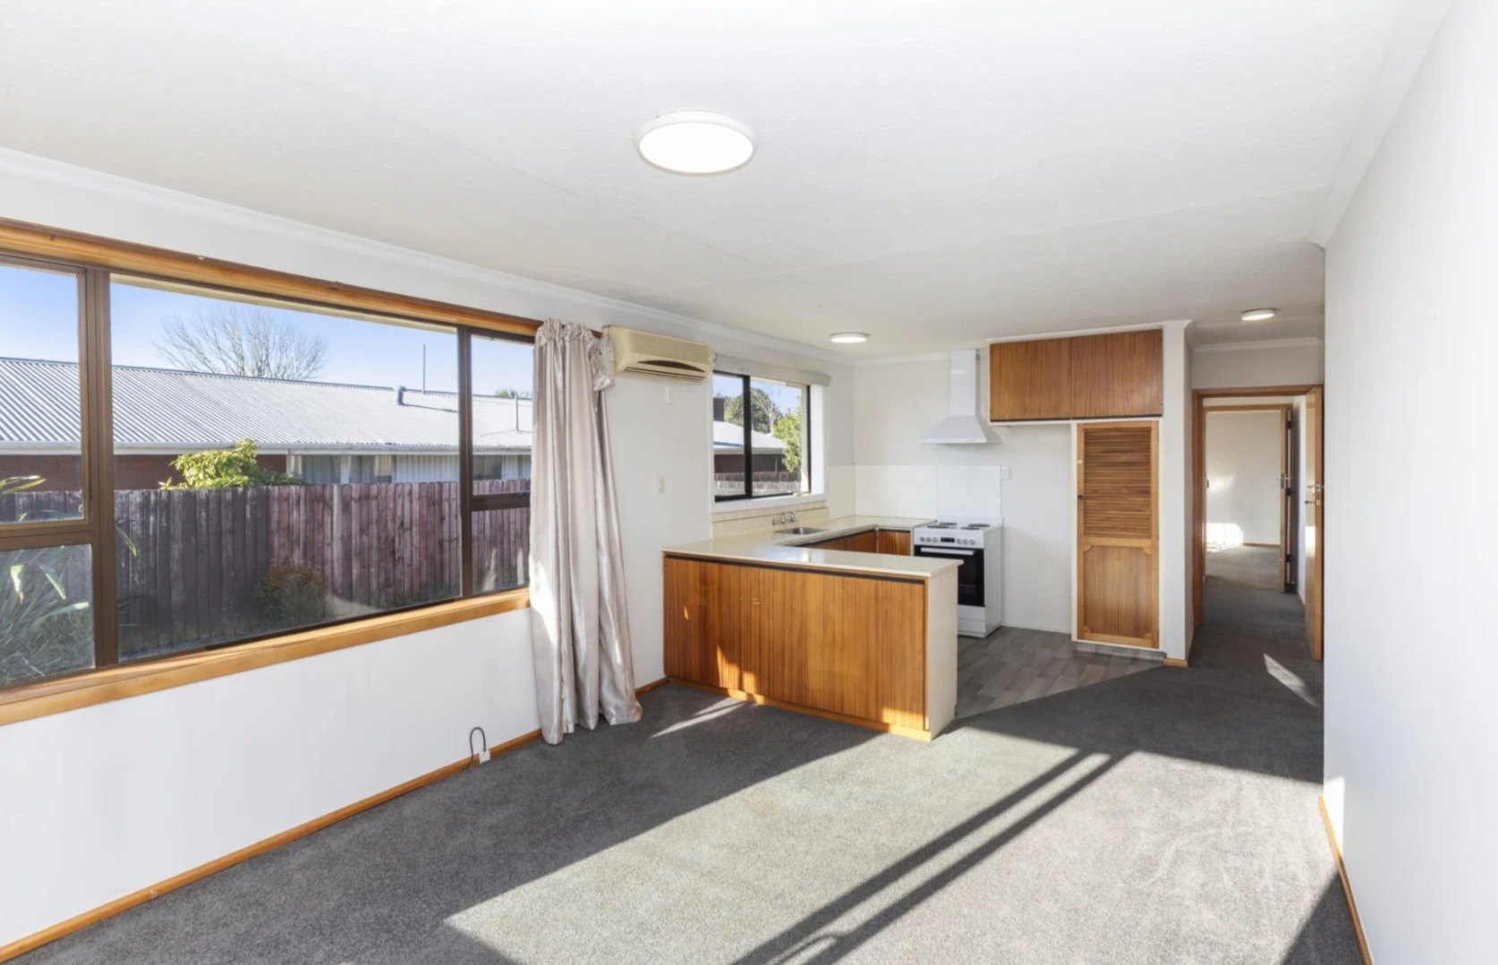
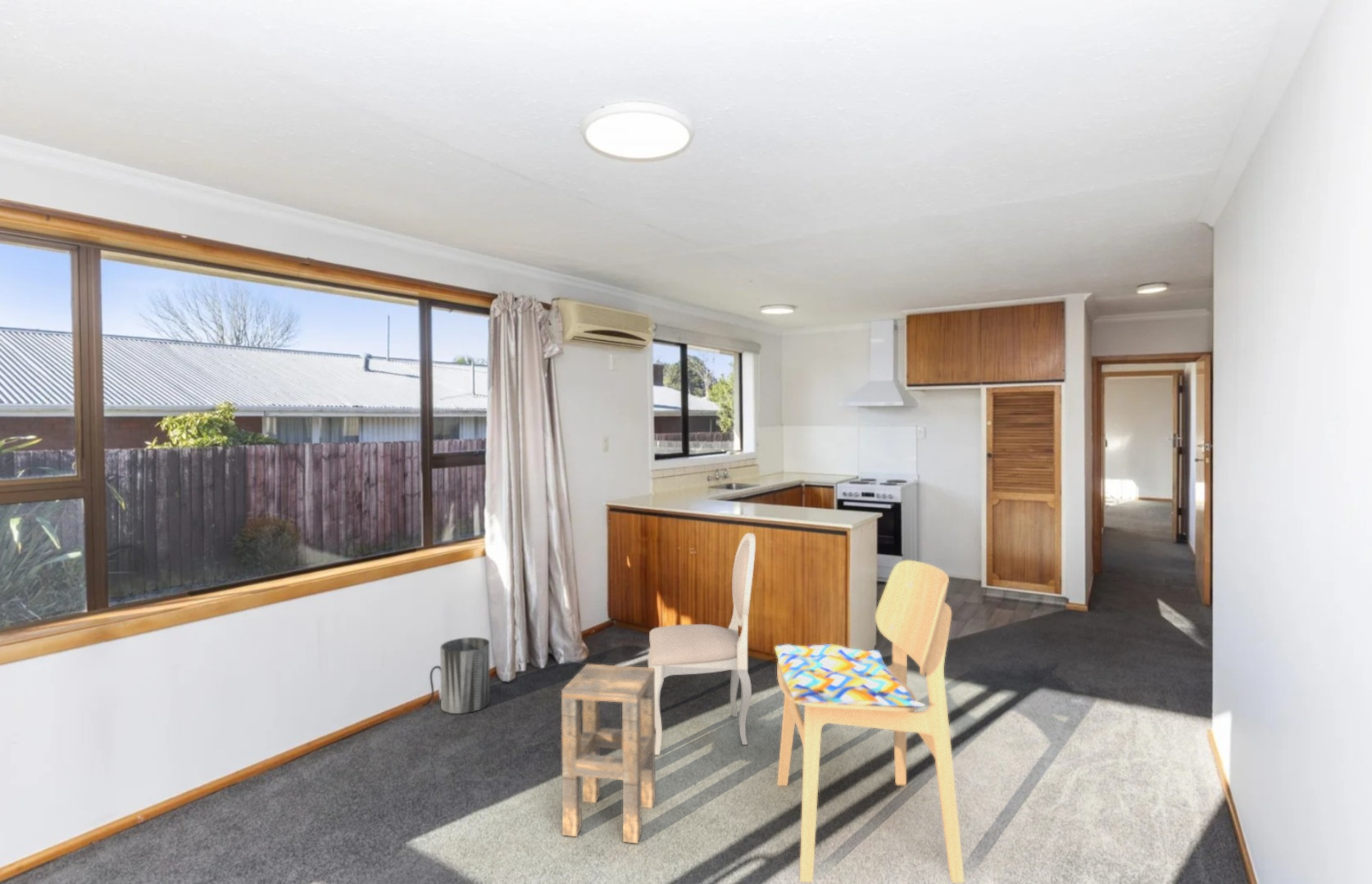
+ dining chair (692, 632)
+ side table (610, 747)
+ trash can (465, 673)
+ dining chair (859, 698)
